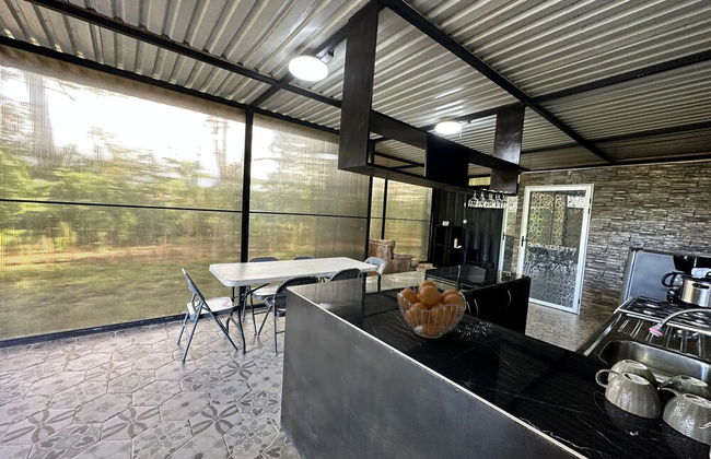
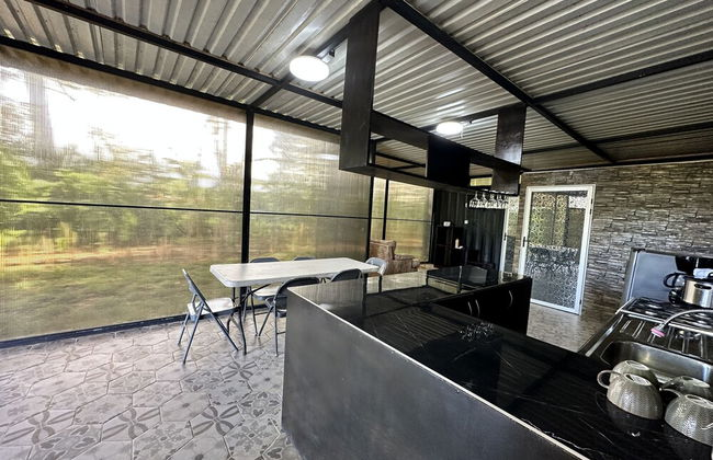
- fruit basket (430, 307)
